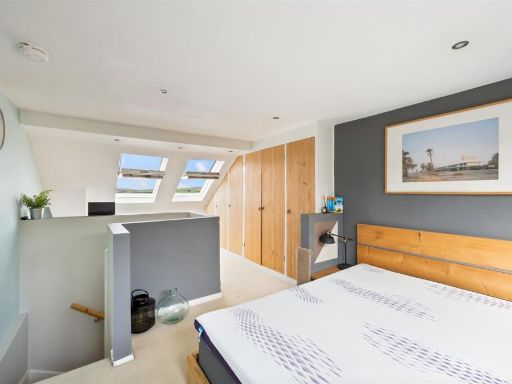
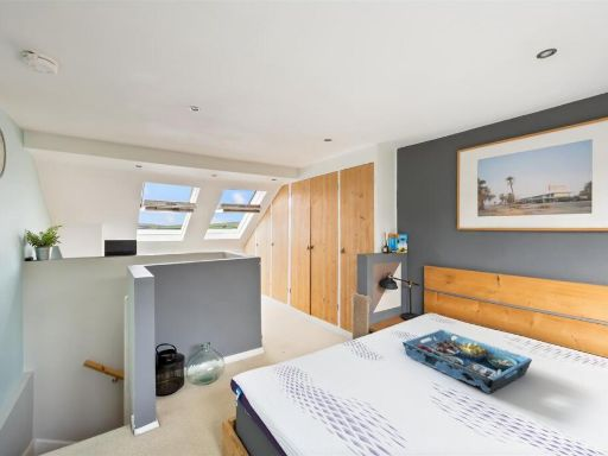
+ serving tray (462, 355)
